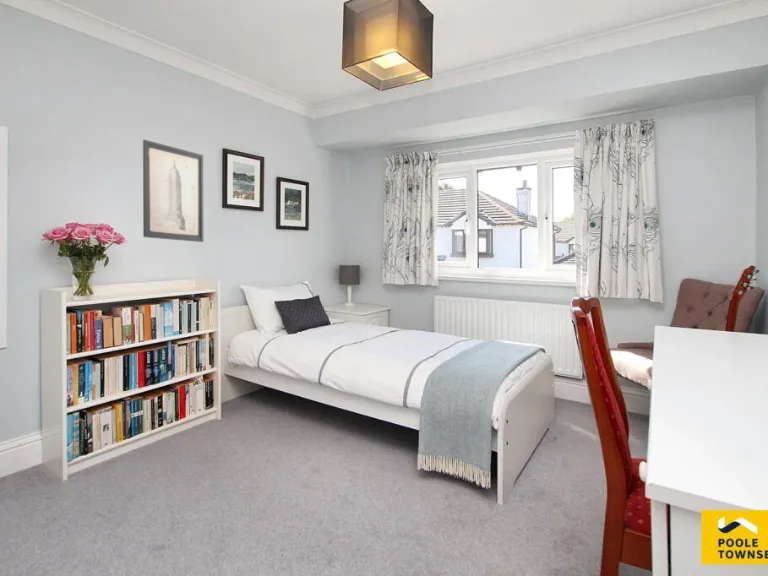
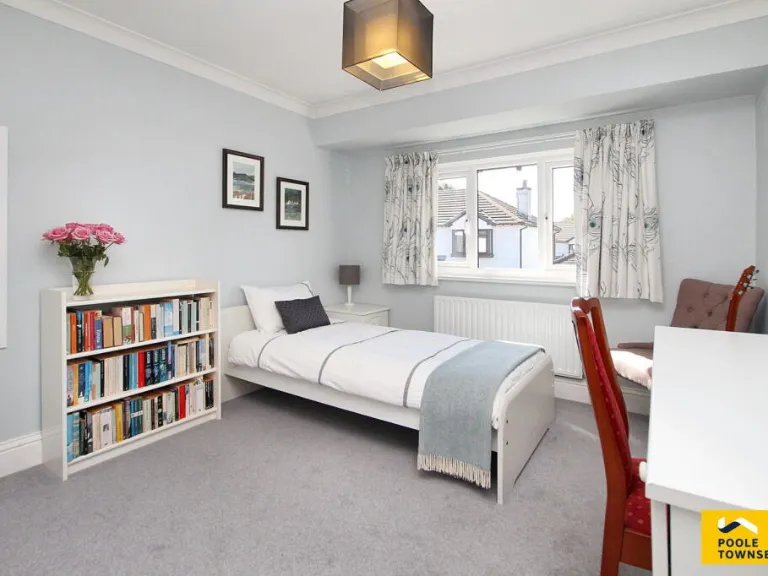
- wall art (174, 193)
